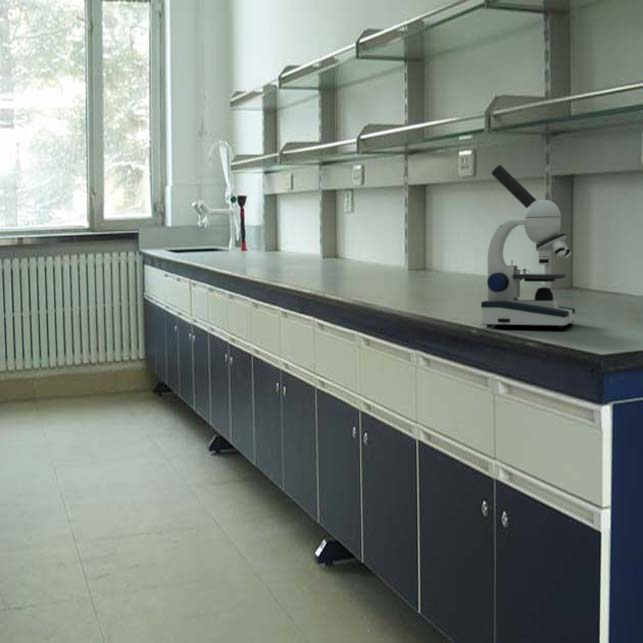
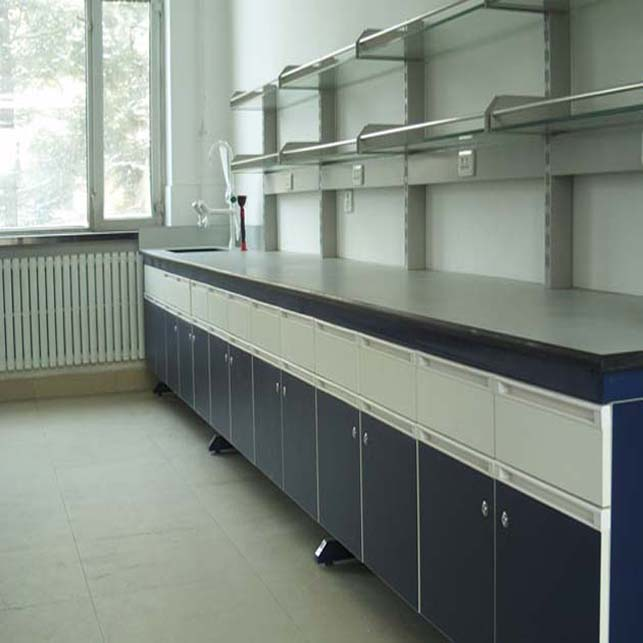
- microscope (531, 240)
